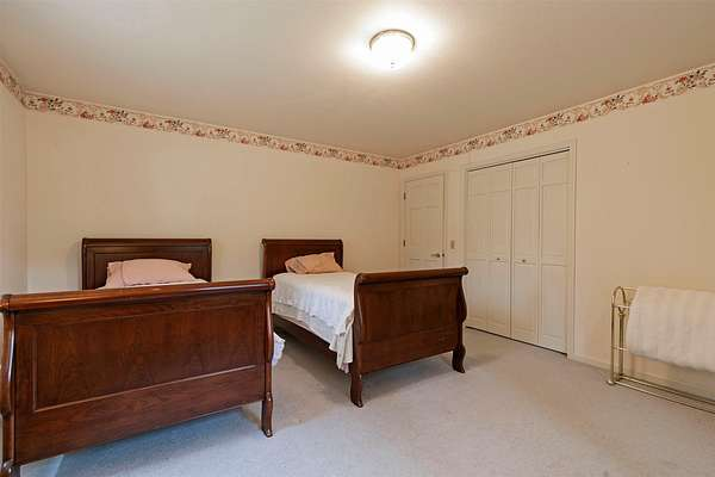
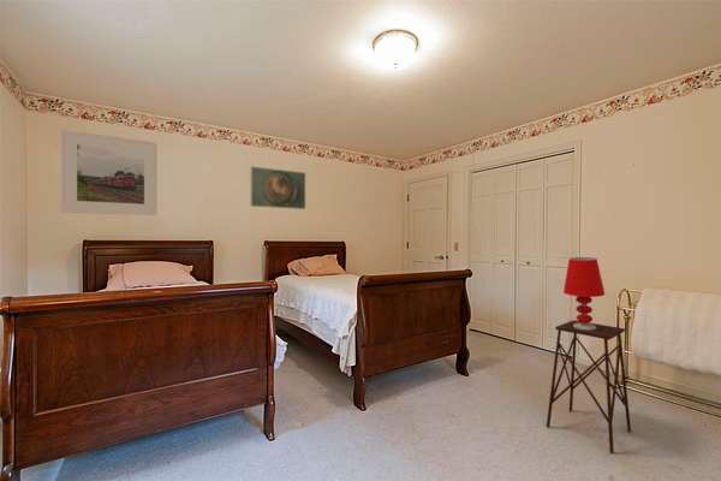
+ side table (588, 375)
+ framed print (112, 174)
+ table lamp (584, 292)
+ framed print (279, 189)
